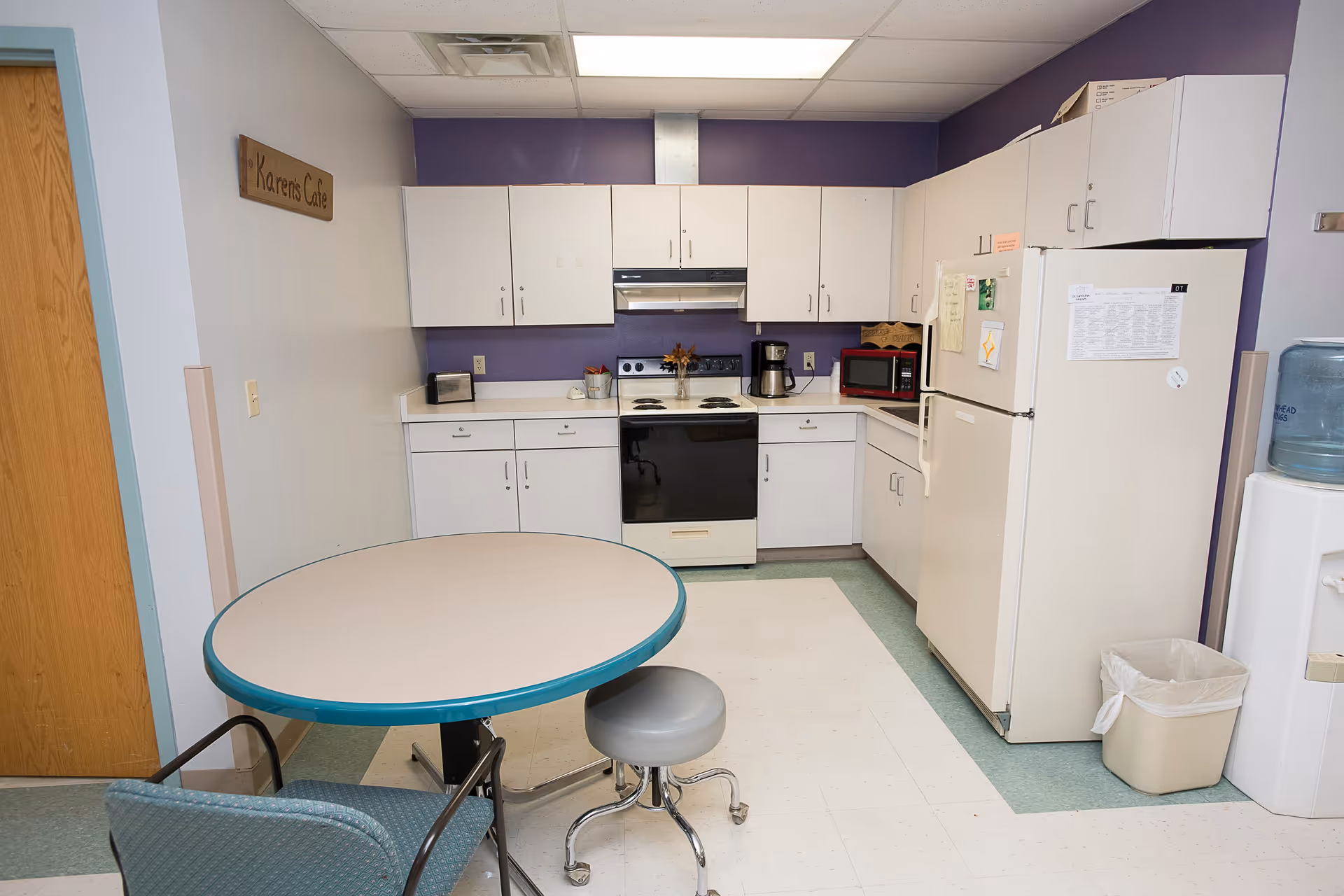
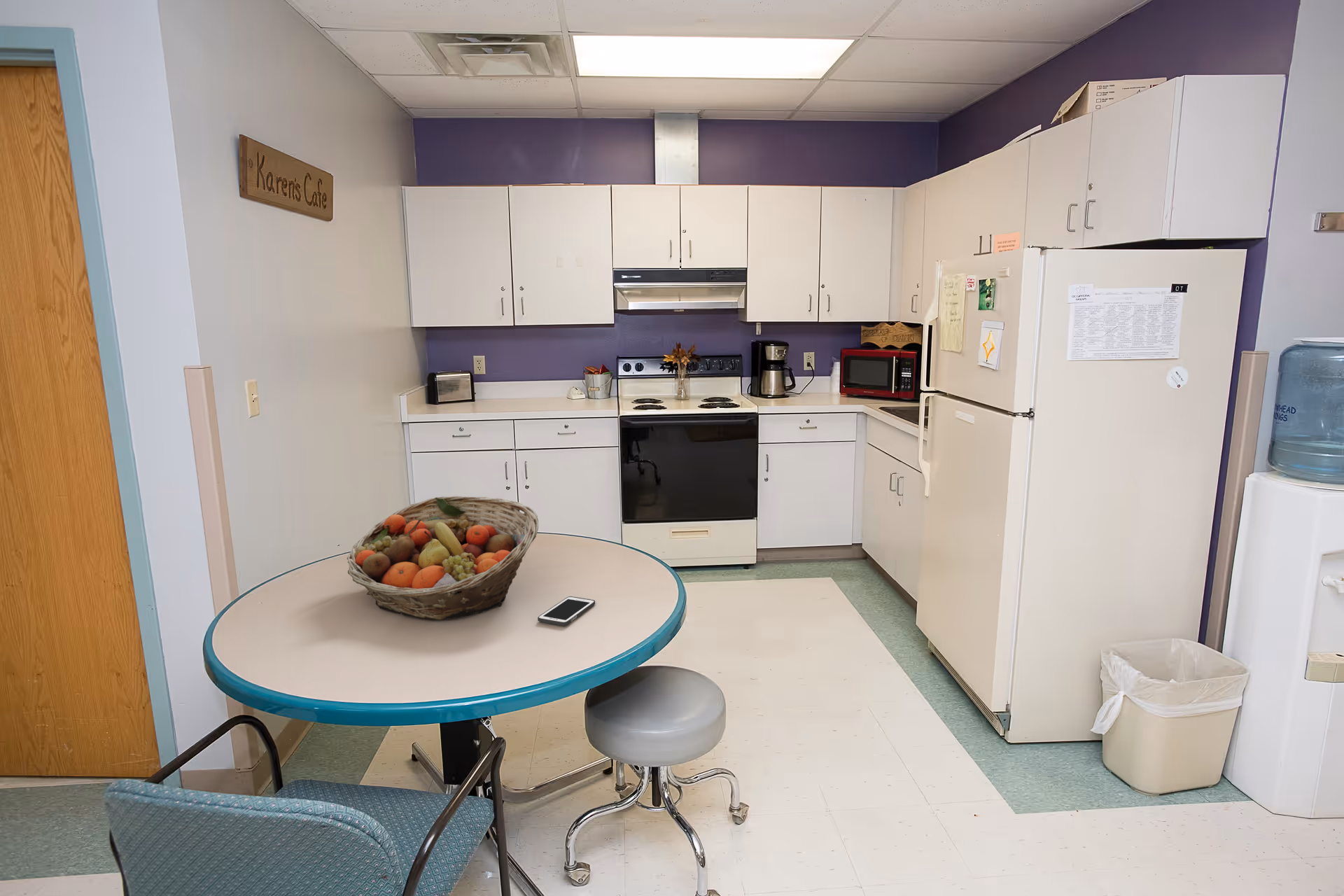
+ cell phone (567, 610)
+ fruit basket (444, 554)
